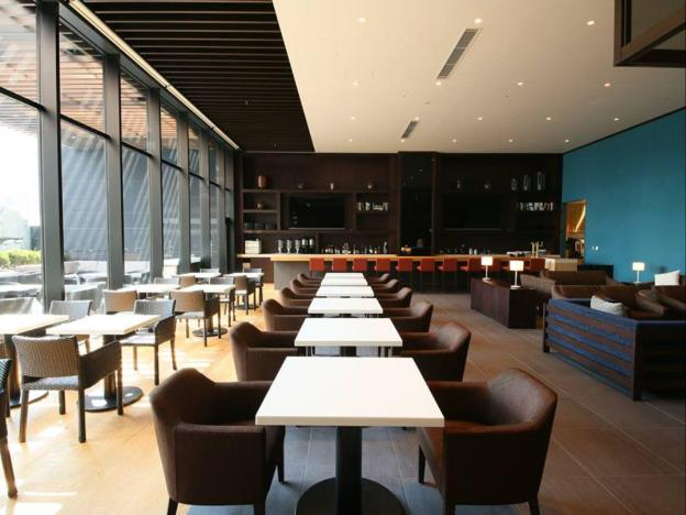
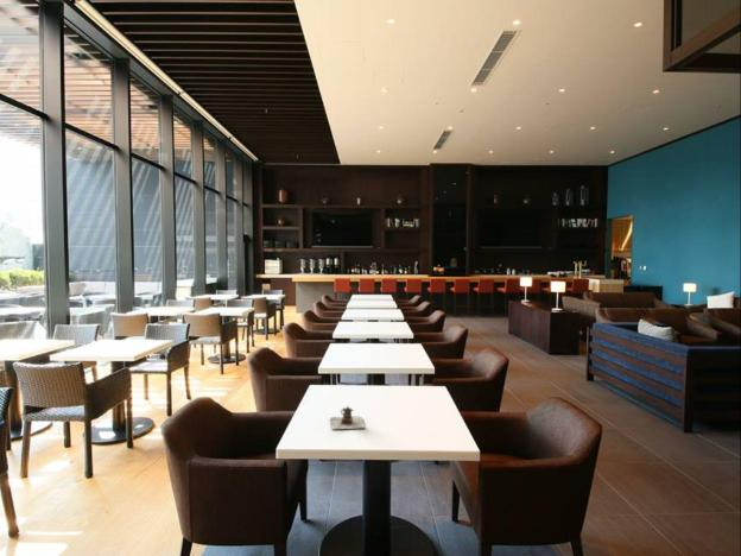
+ teapot (347, 415)
